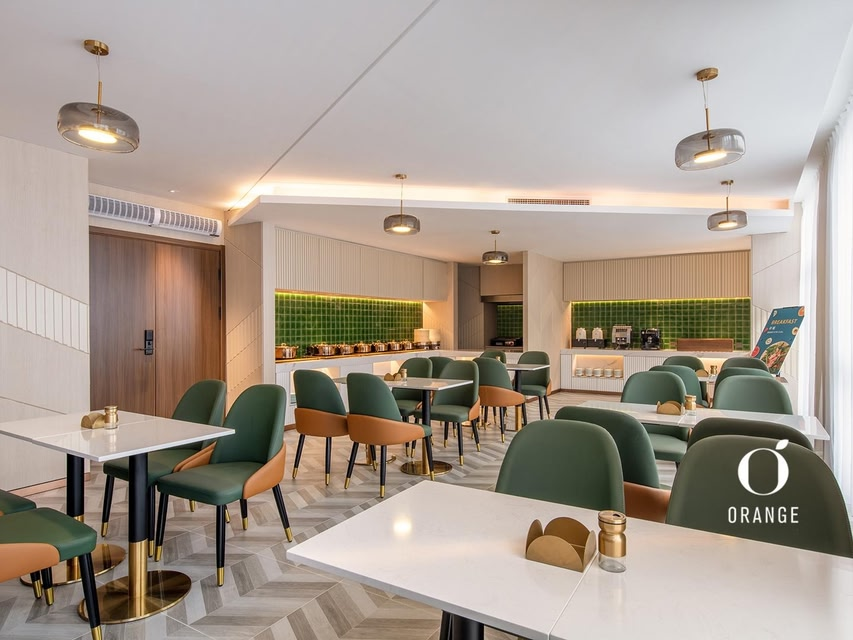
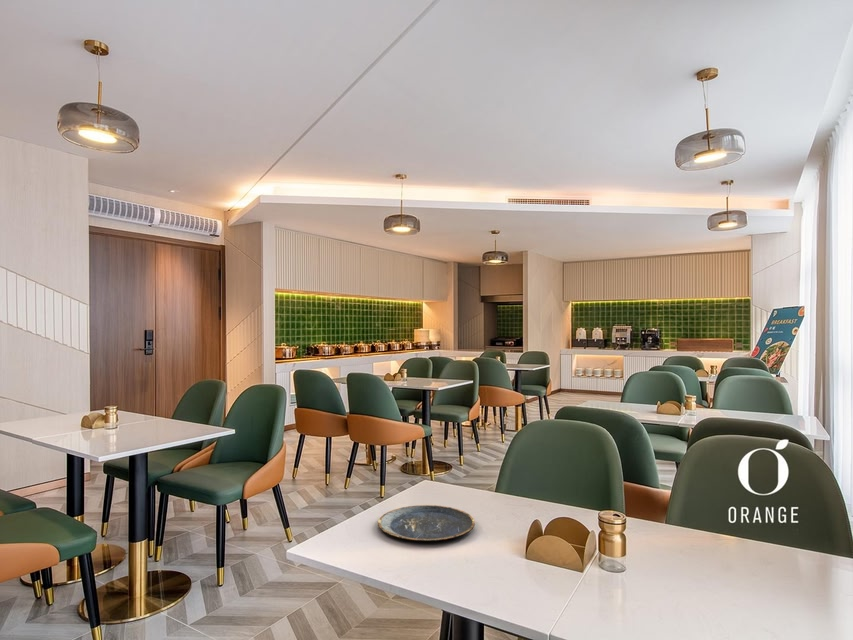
+ plate (426, 523)
